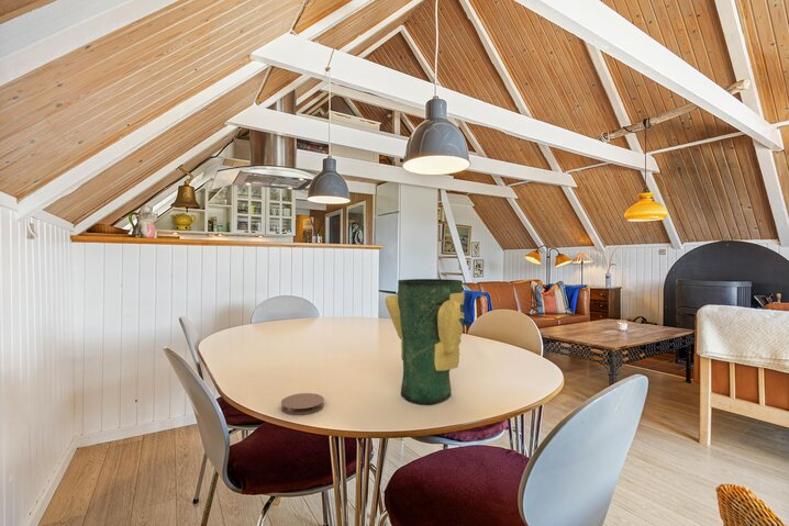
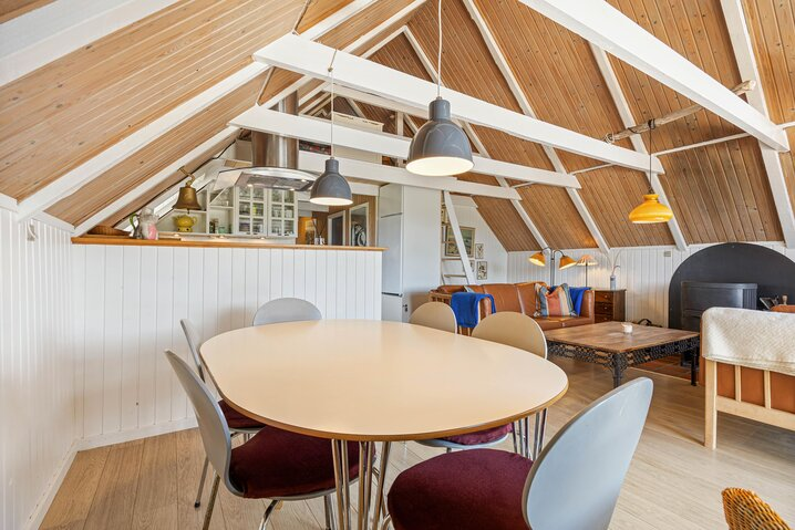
- vase (433, 336)
- coaster (302, 403)
